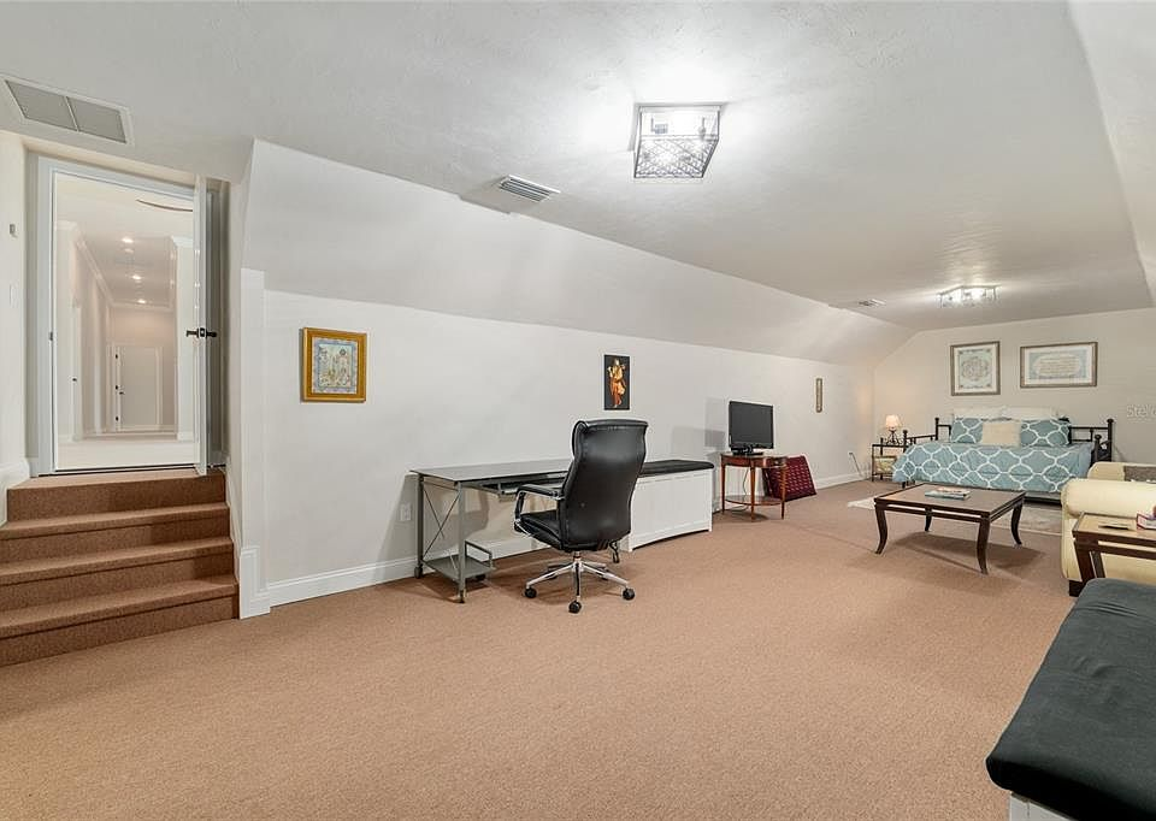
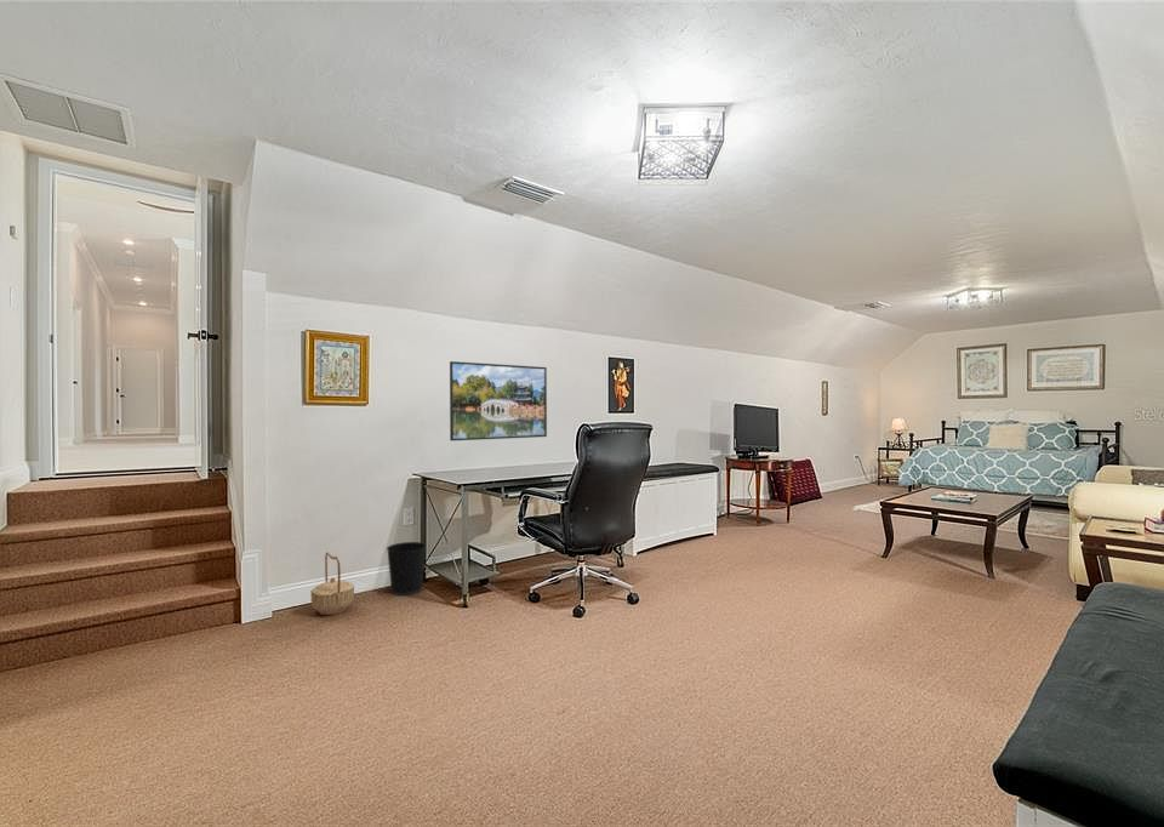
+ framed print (501, 401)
+ wastebasket (406, 568)
+ basket (332, 581)
